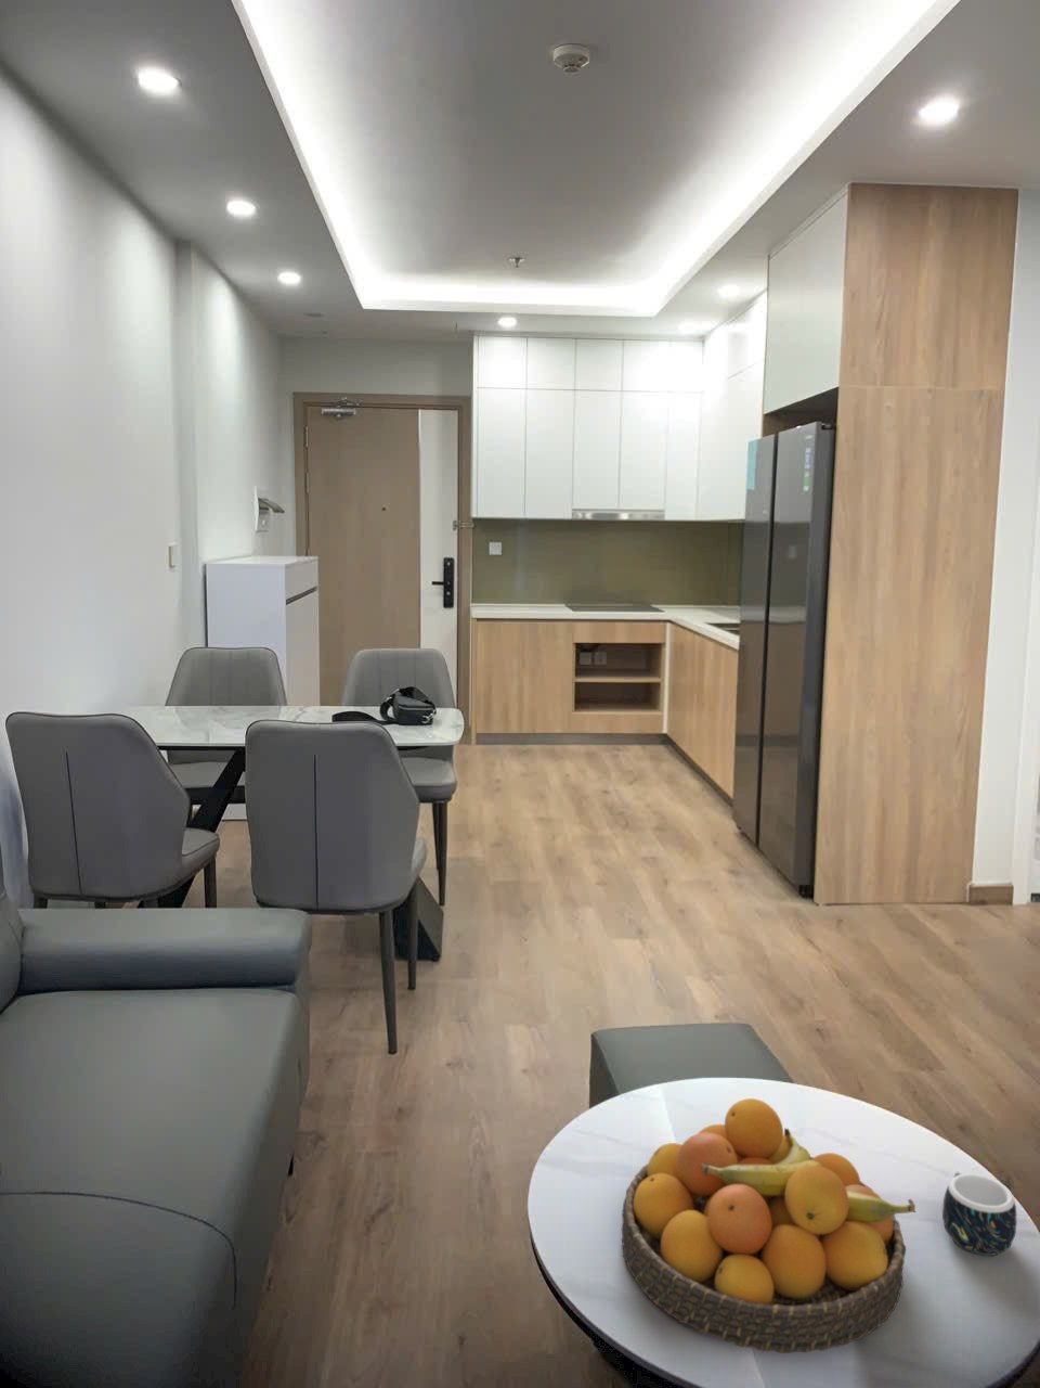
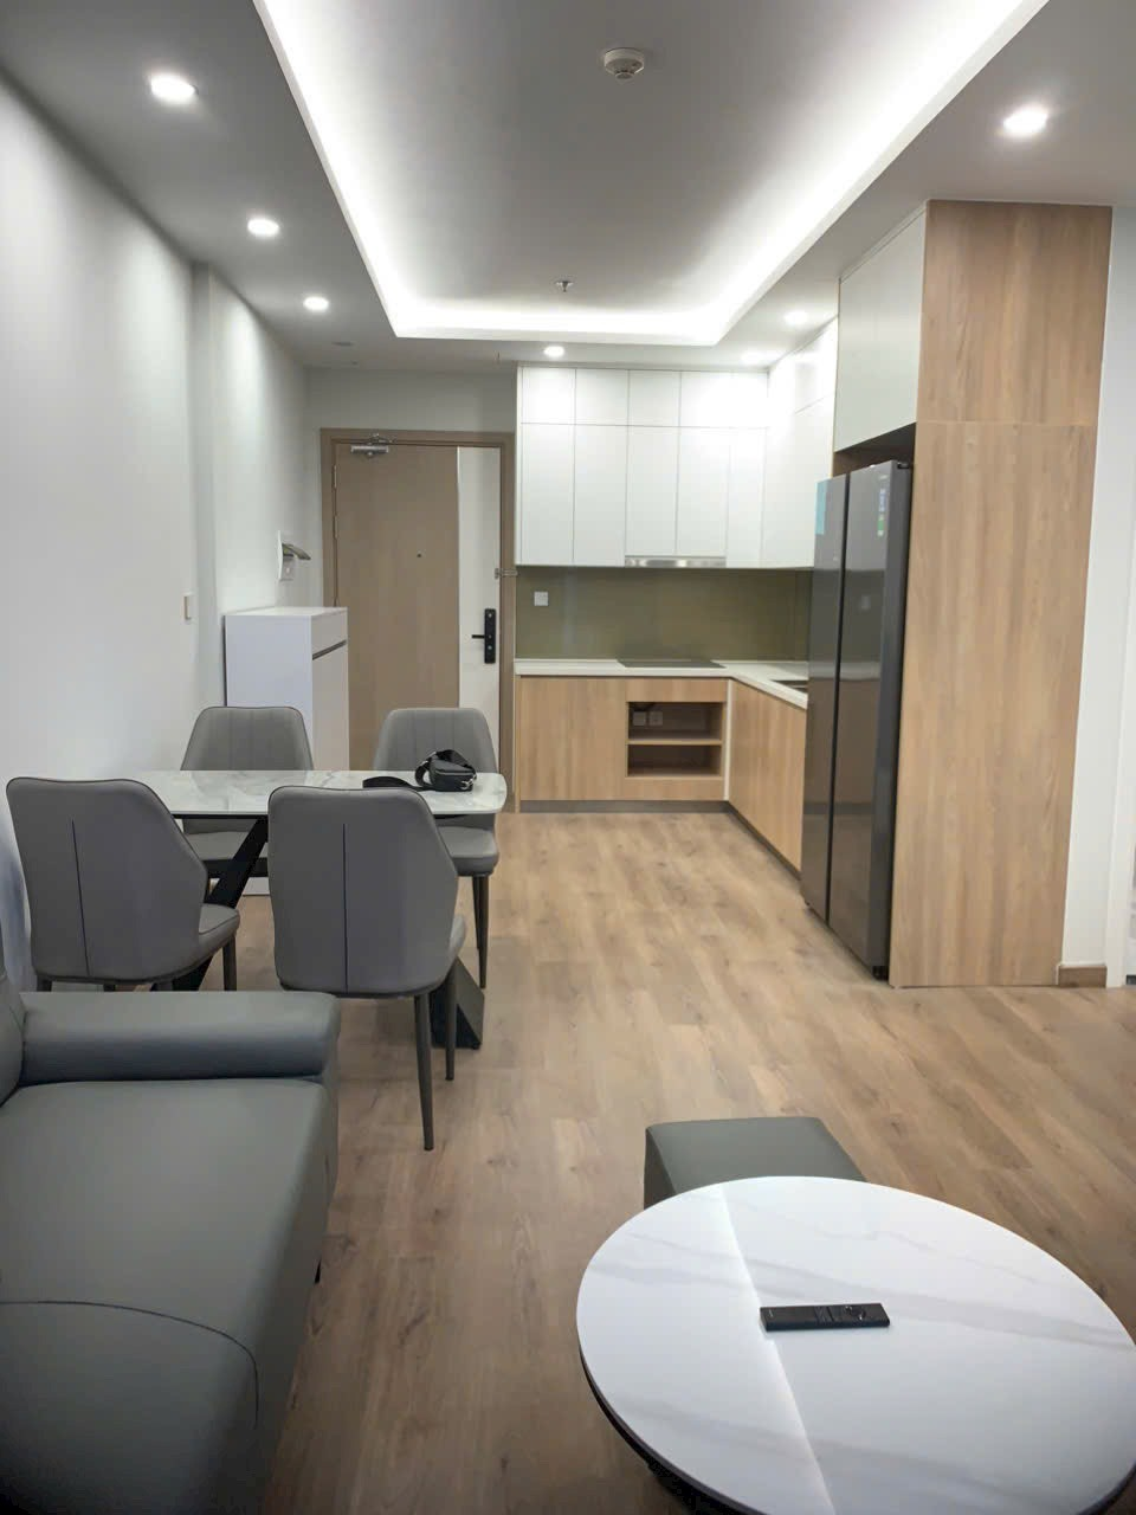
- mug (974, 1208)
- fruit bowl (760, 1198)
